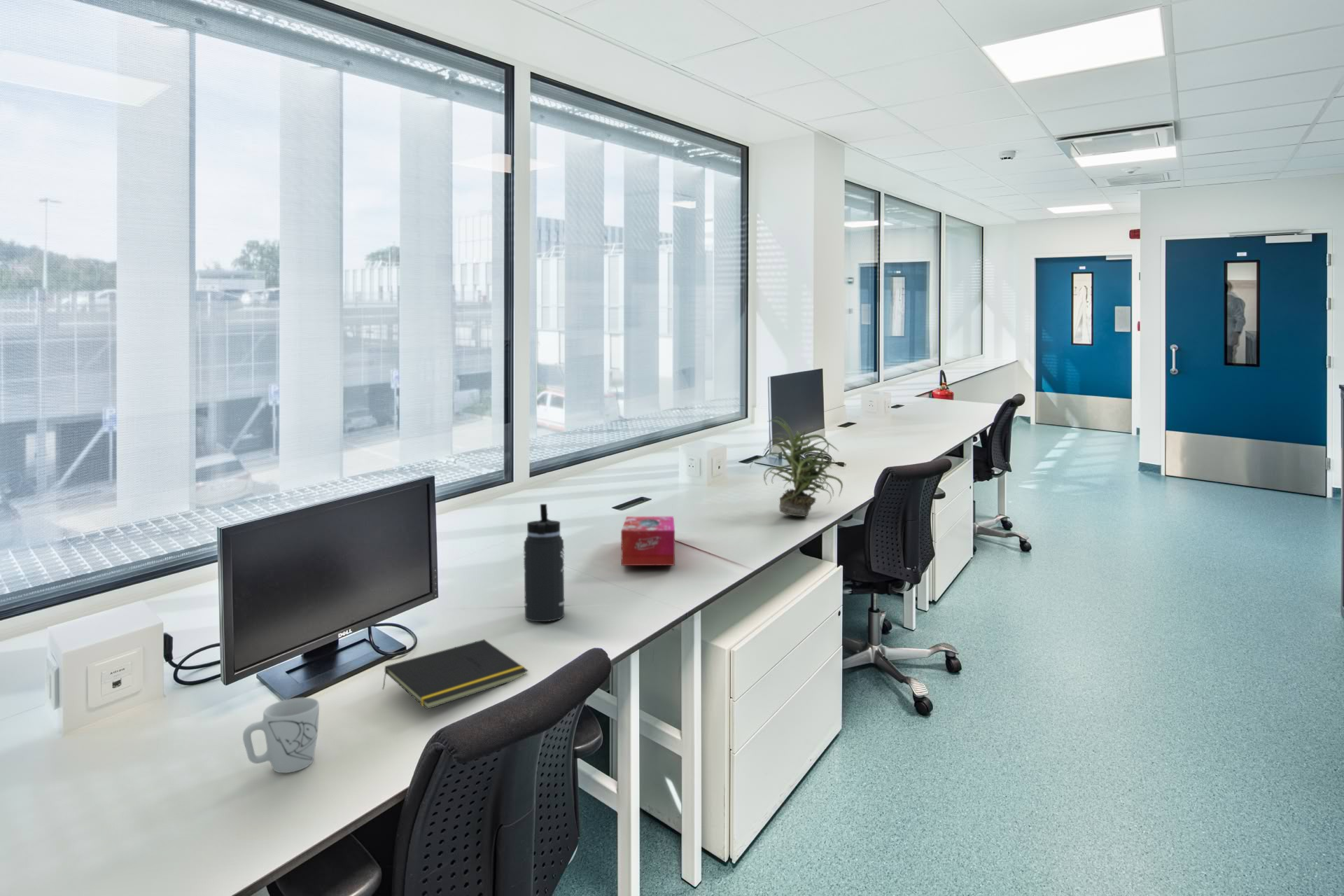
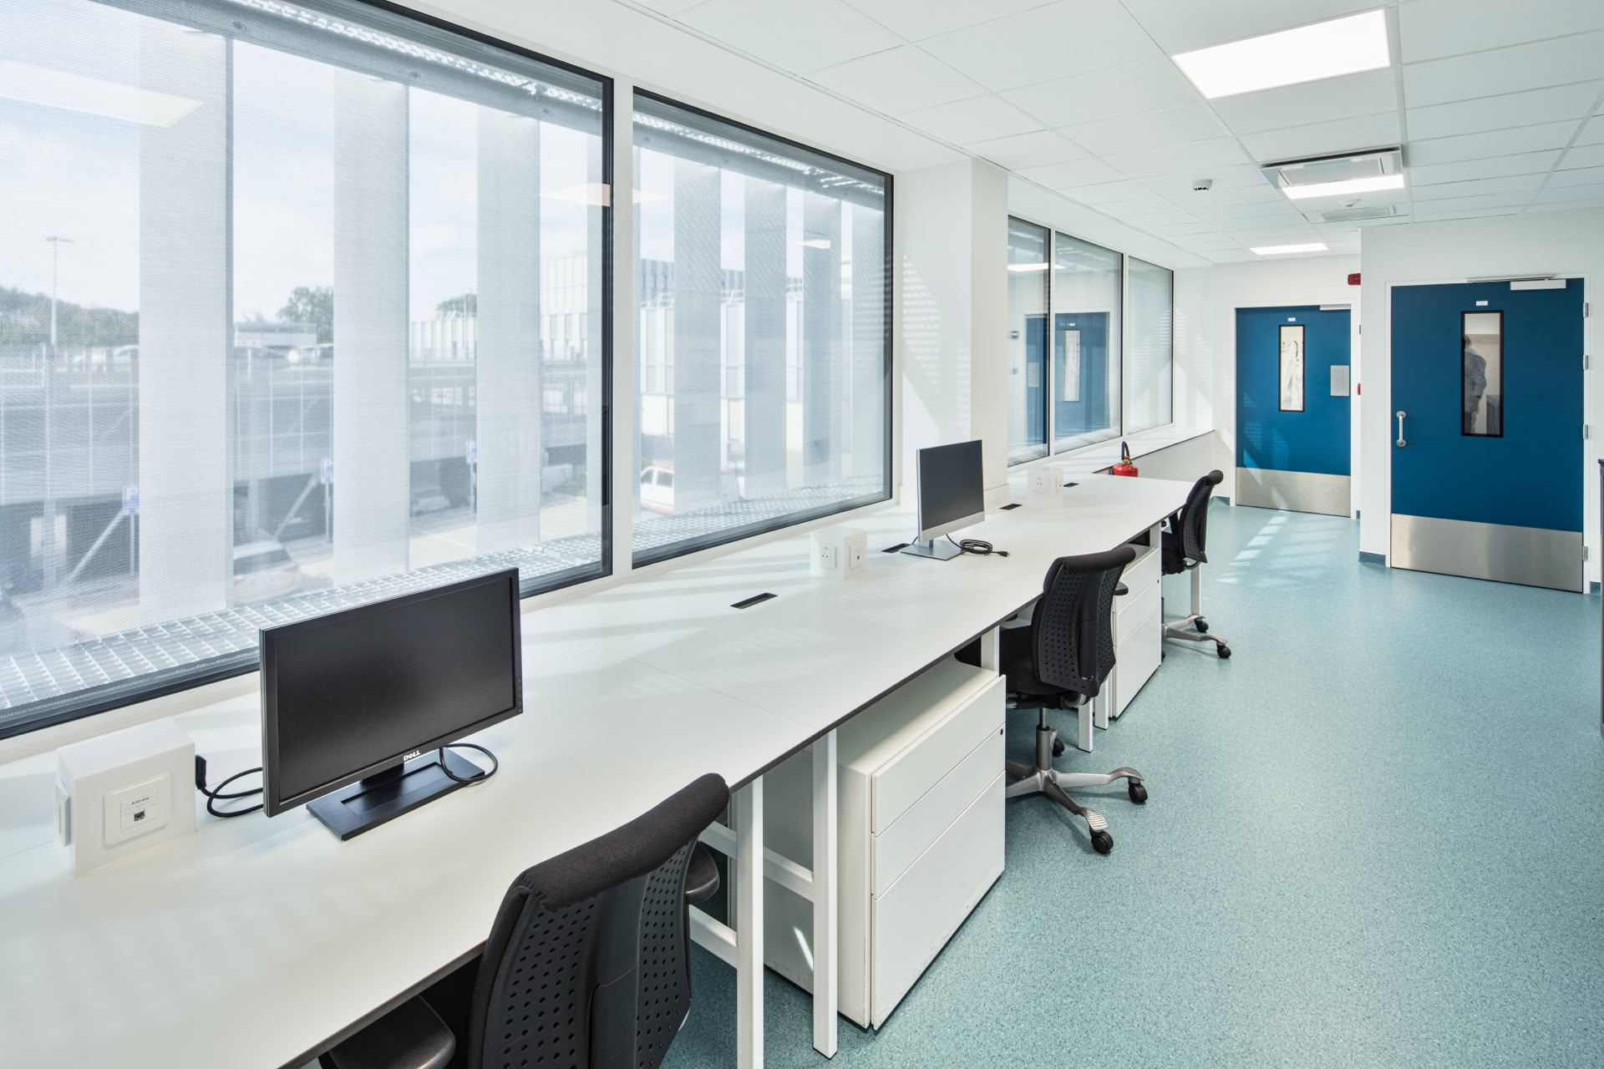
- thermos bottle (543, 561)
- notepad (458, 671)
- tissue box (649, 539)
- mug (282, 737)
- potted plant (795, 465)
